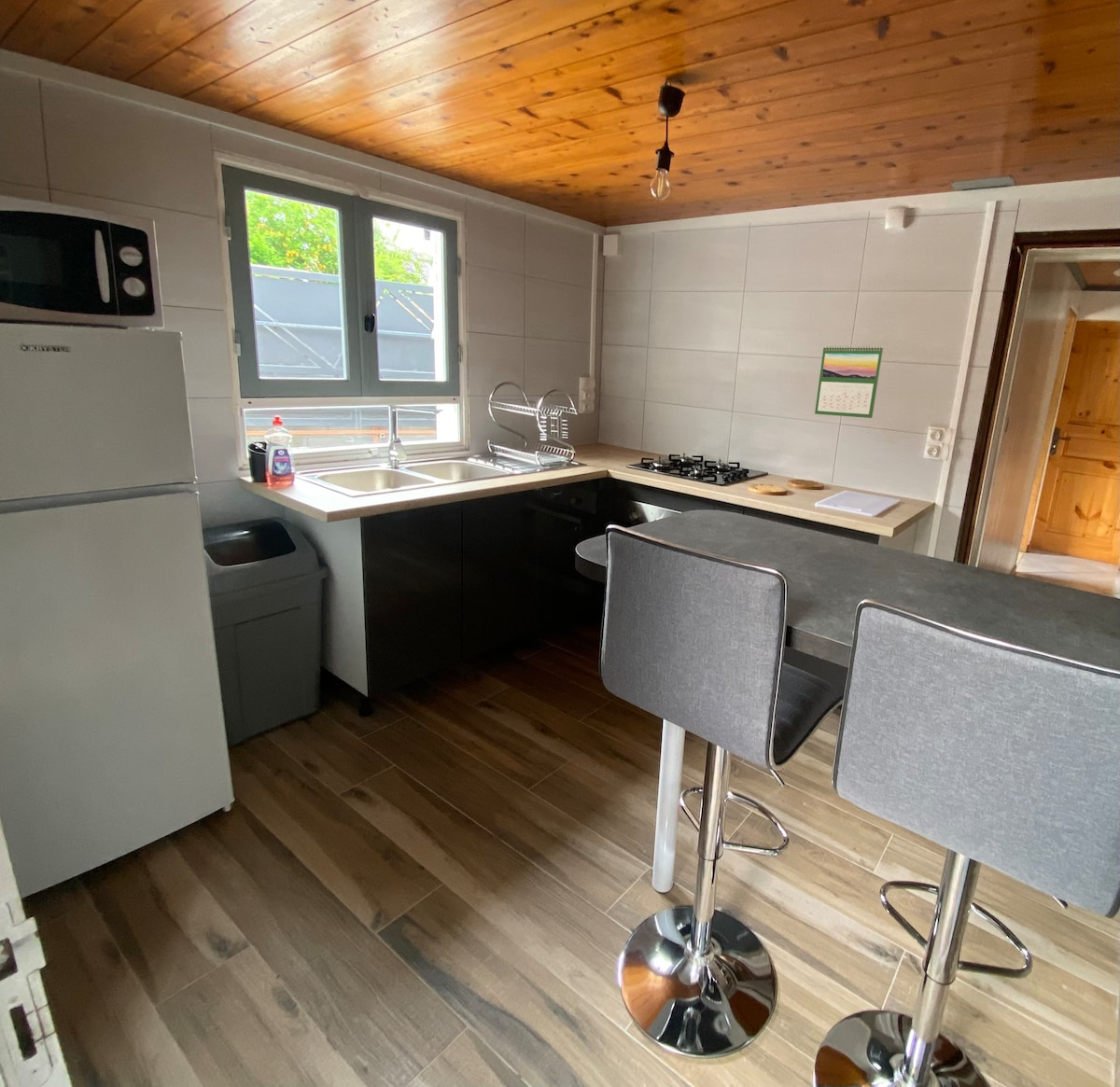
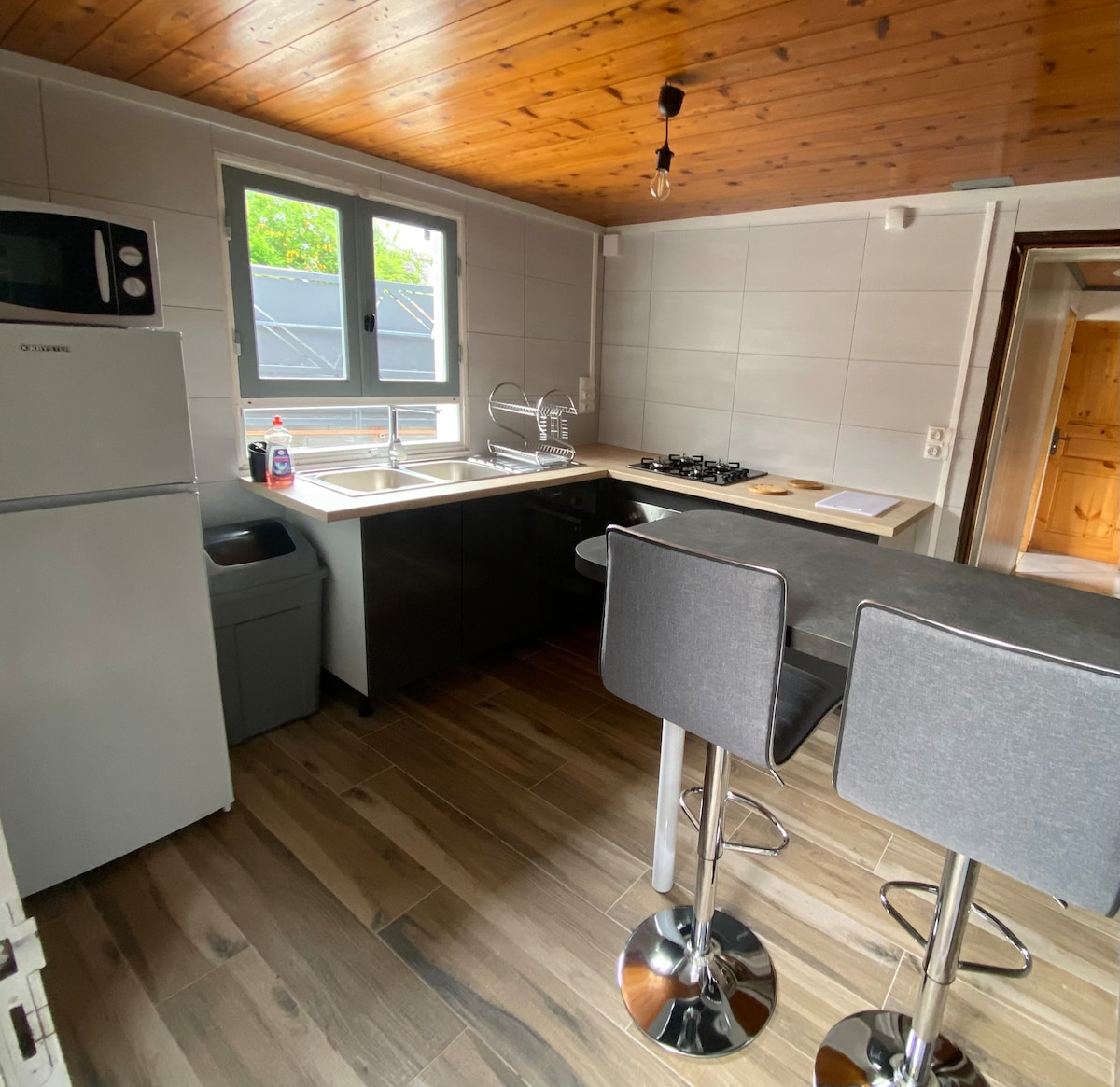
- calendar (847, 380)
